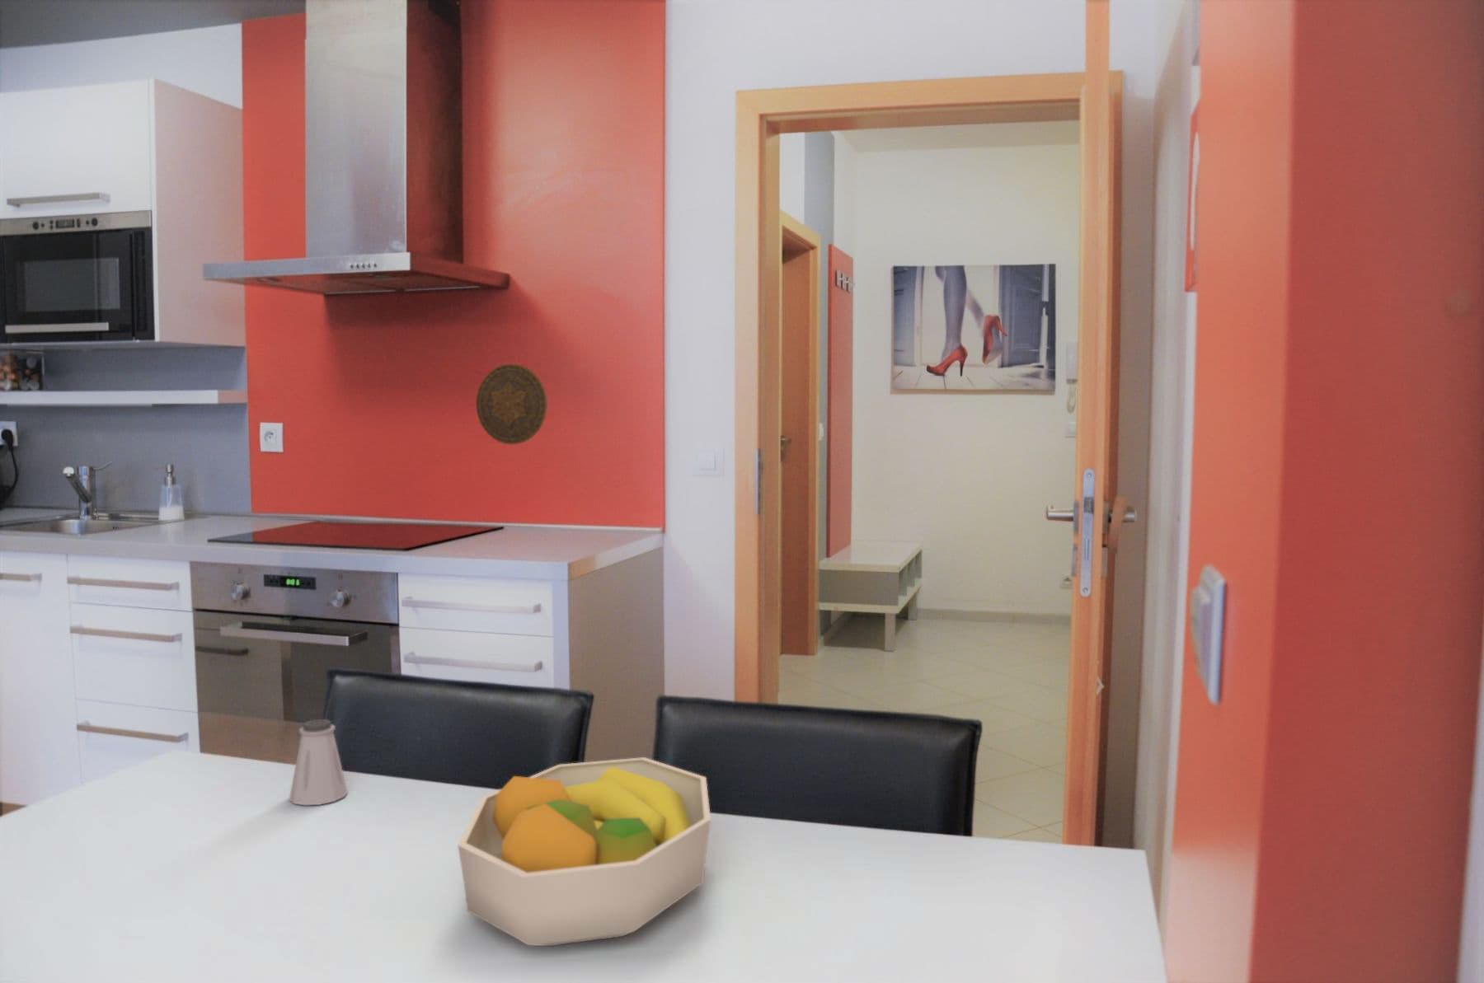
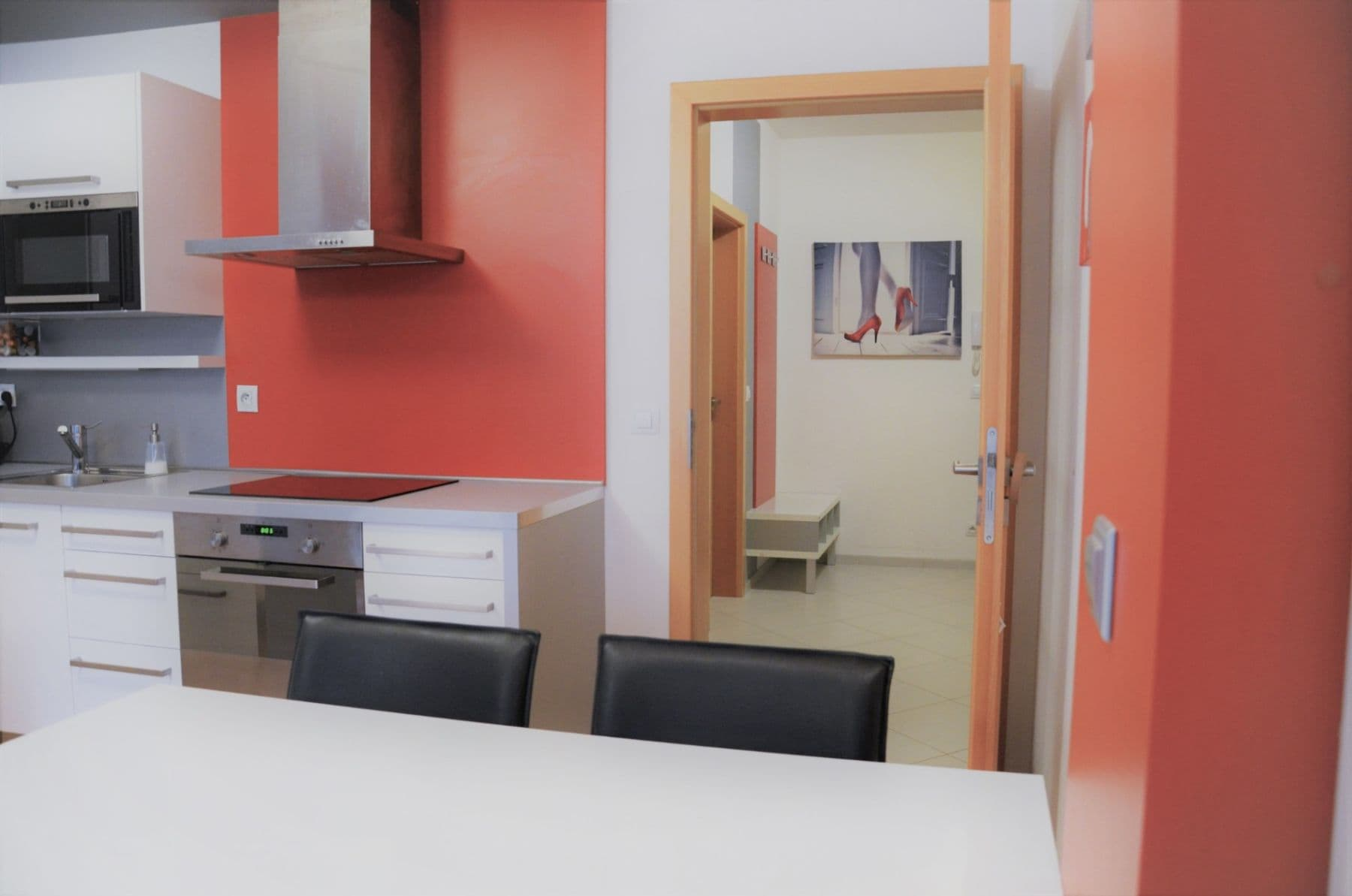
- decorative plate (508, 404)
- saltshaker (317, 759)
- fruit bowl (593, 831)
